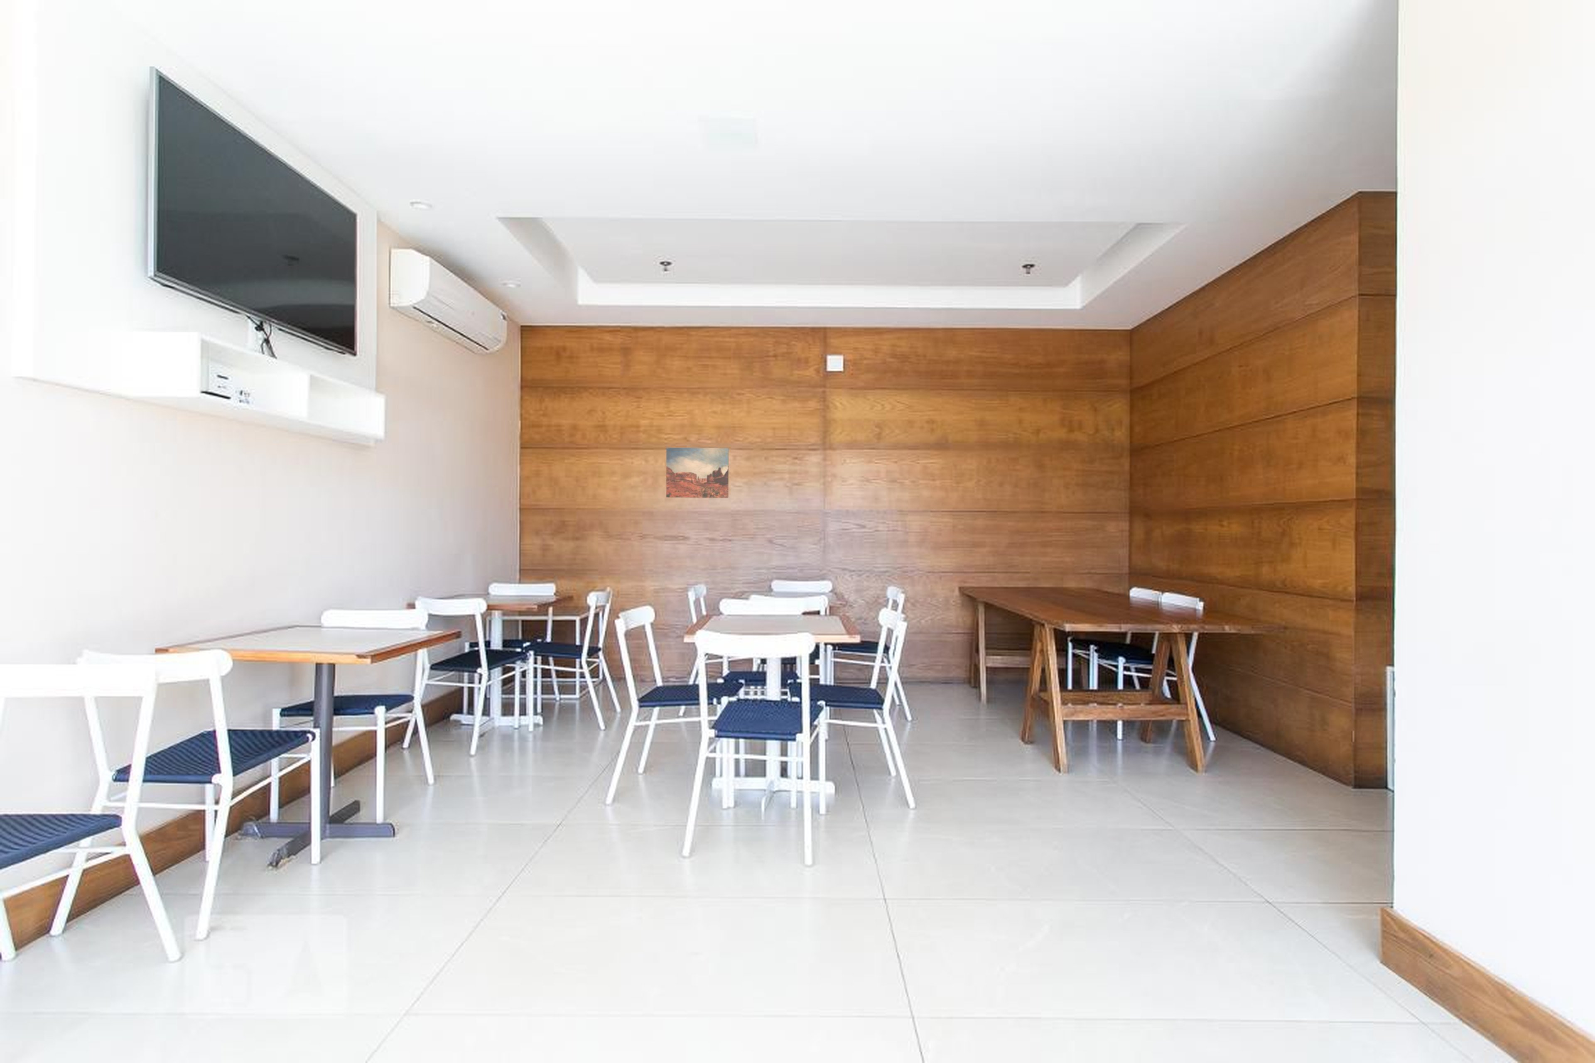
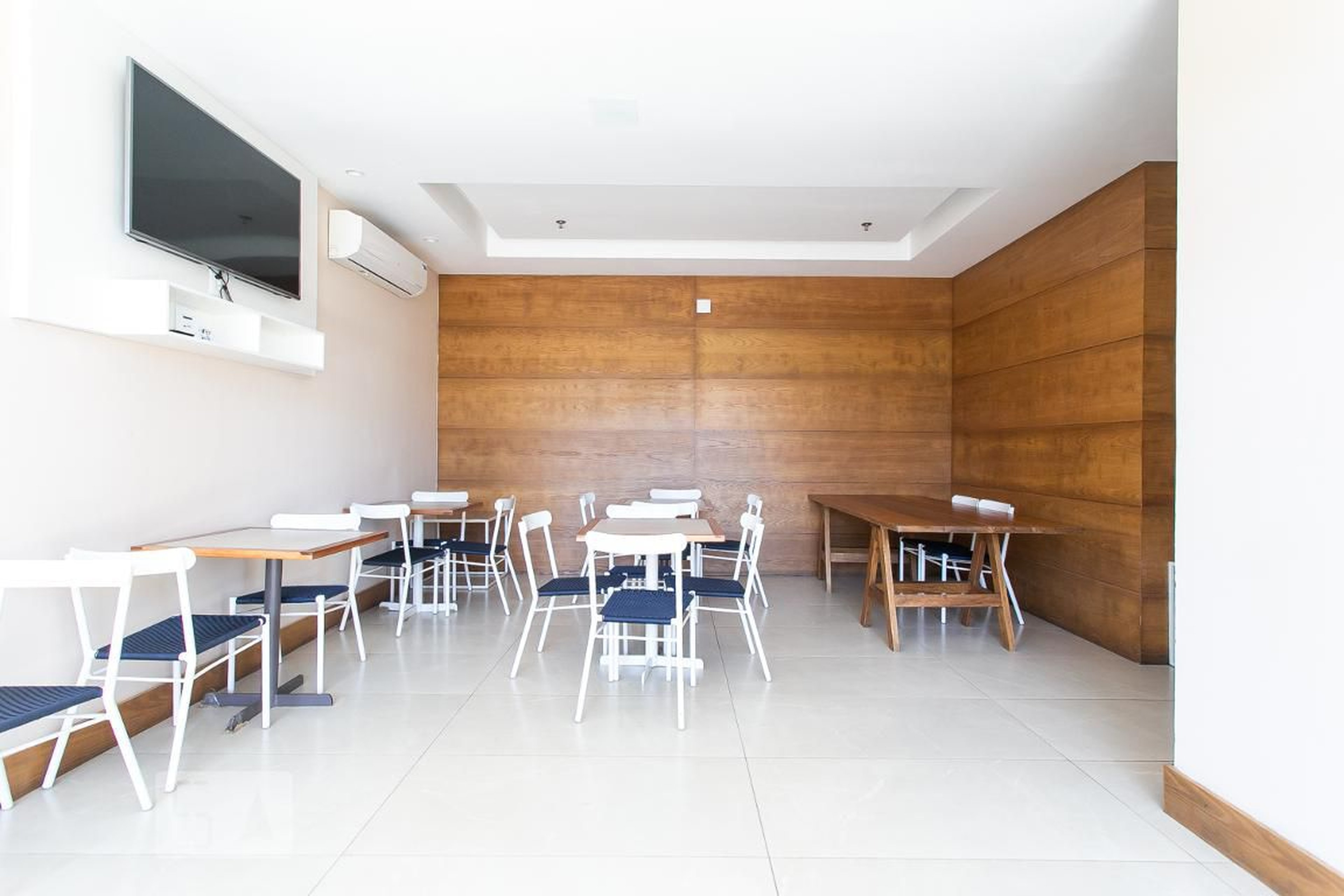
- wall art (697, 472)
